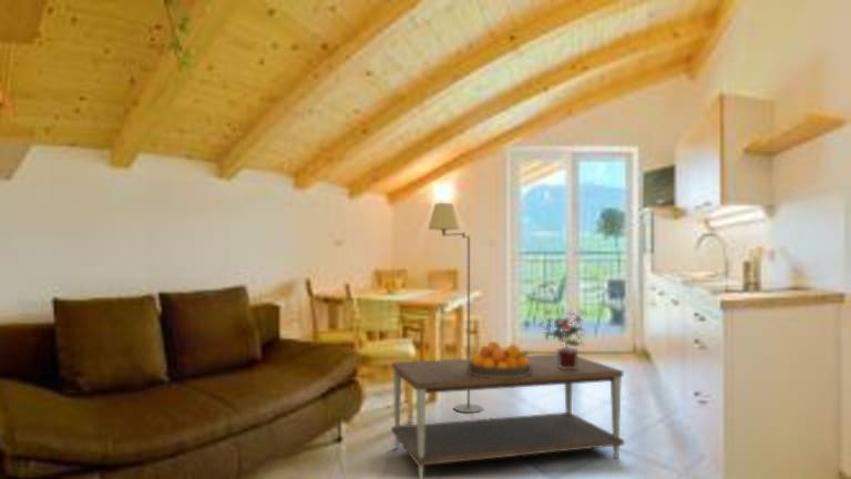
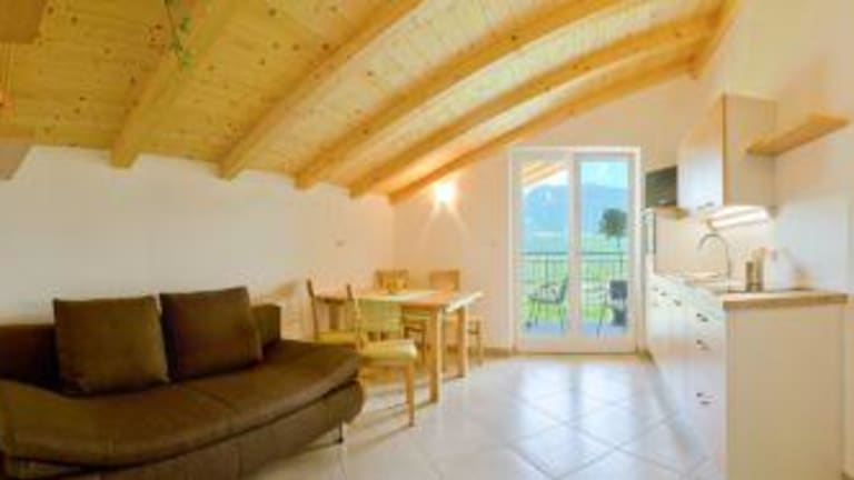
- fruit bowl (499, 357)
- coffee table (504, 417)
- potted flower (564, 338)
- floor lamp (468, 305)
